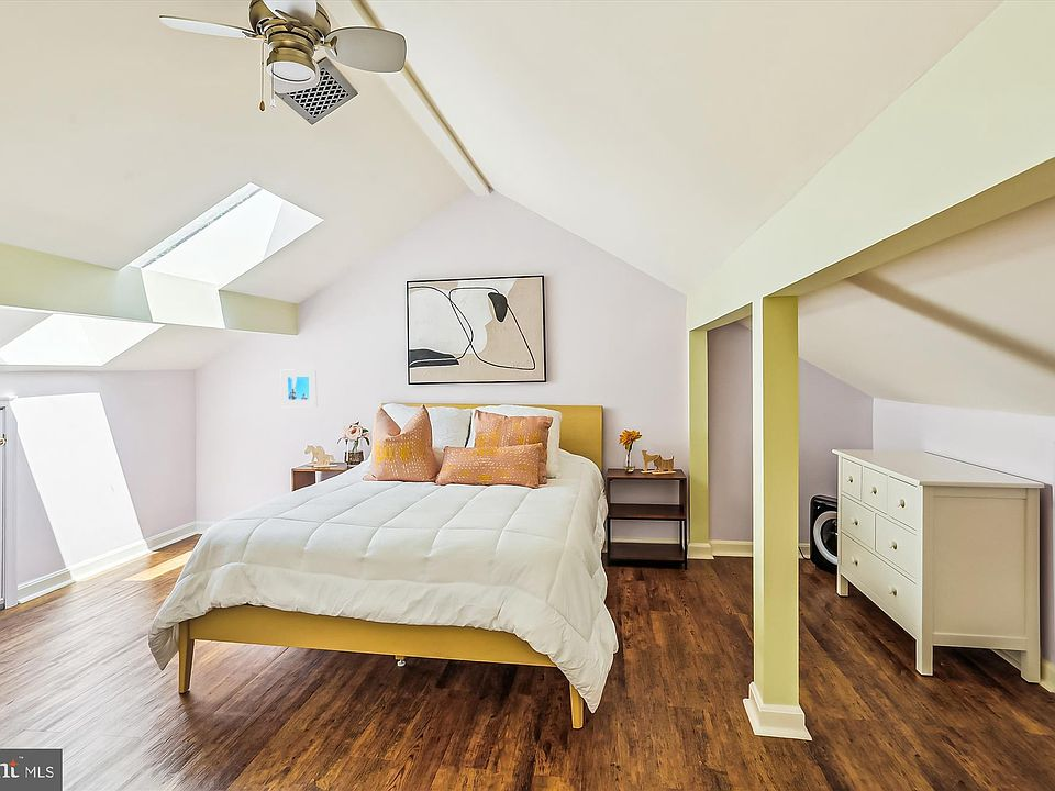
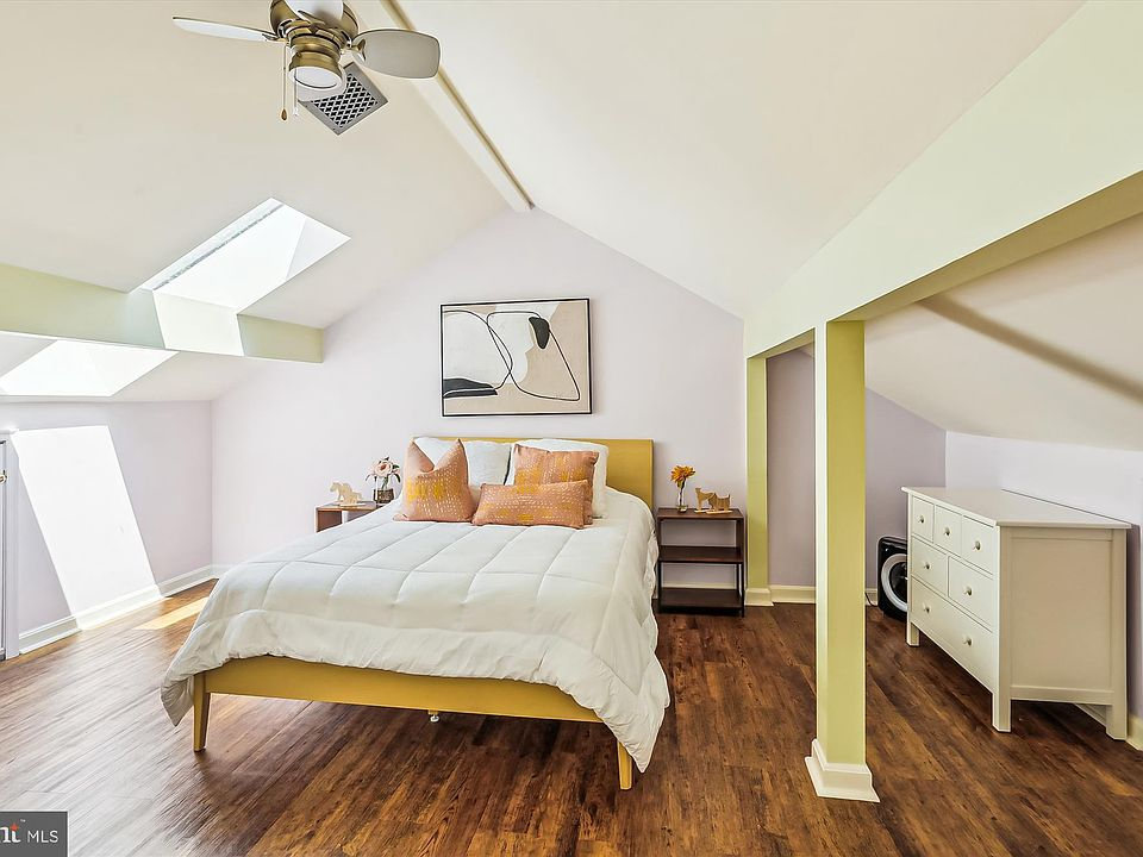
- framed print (298, 388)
